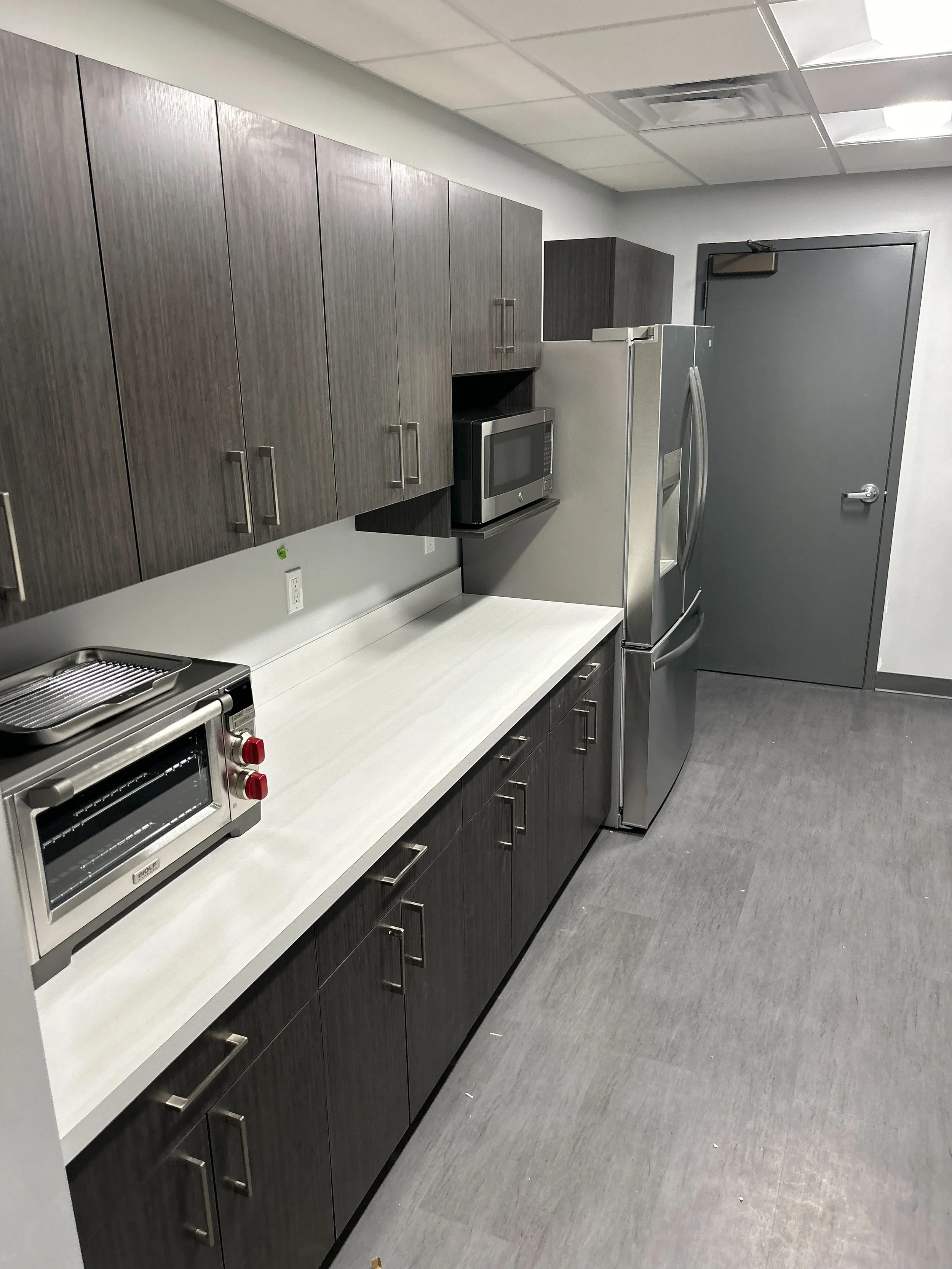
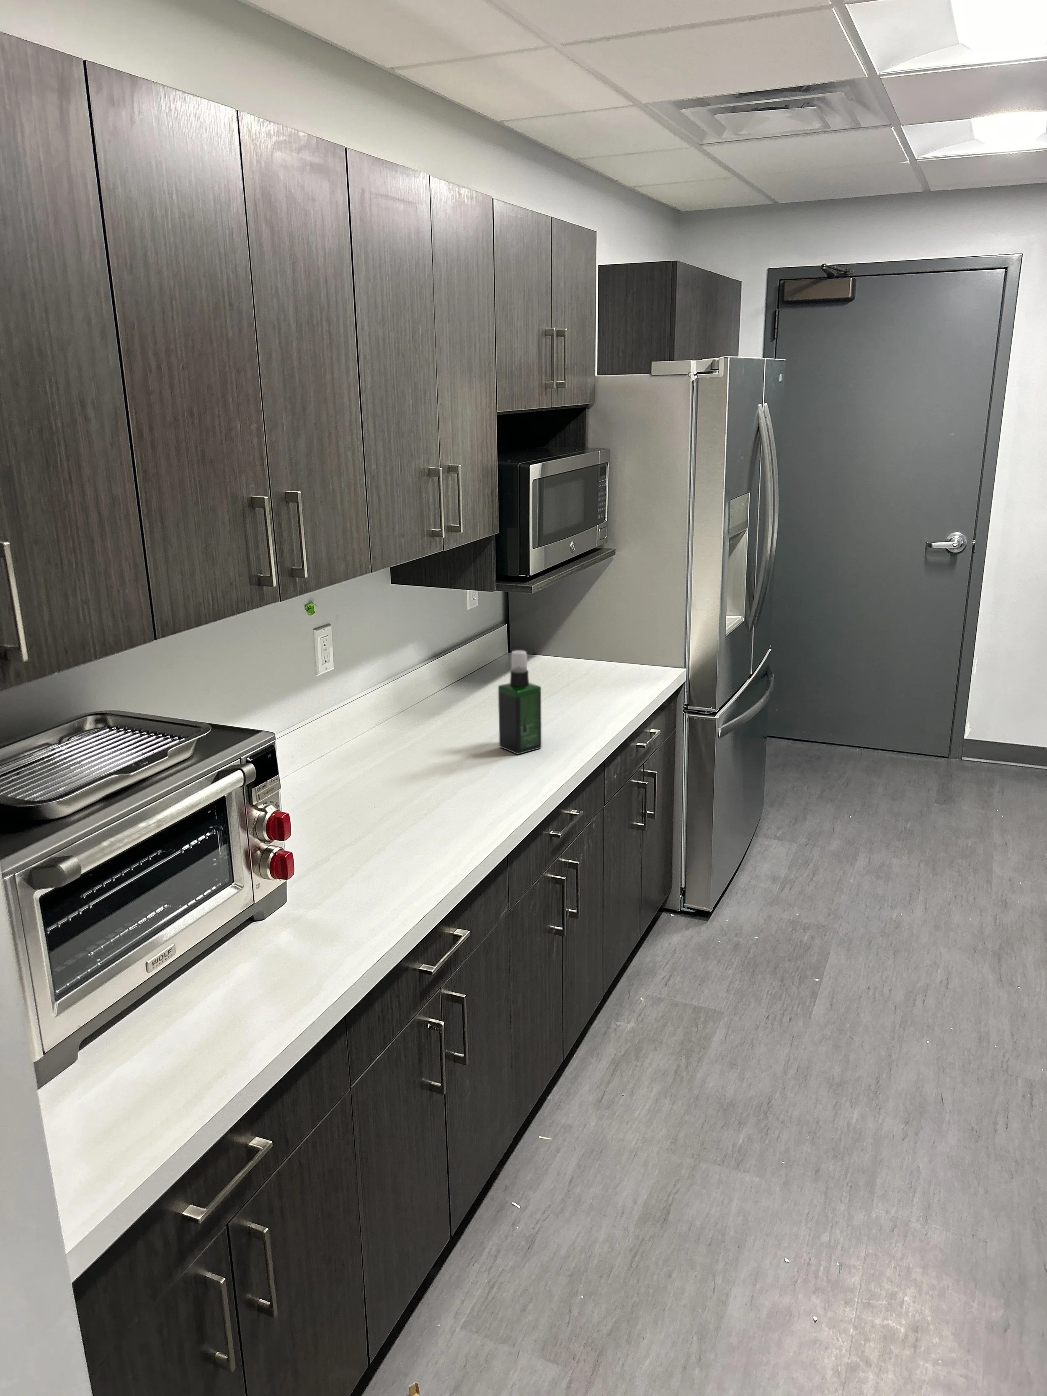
+ spray bottle (520, 701)
